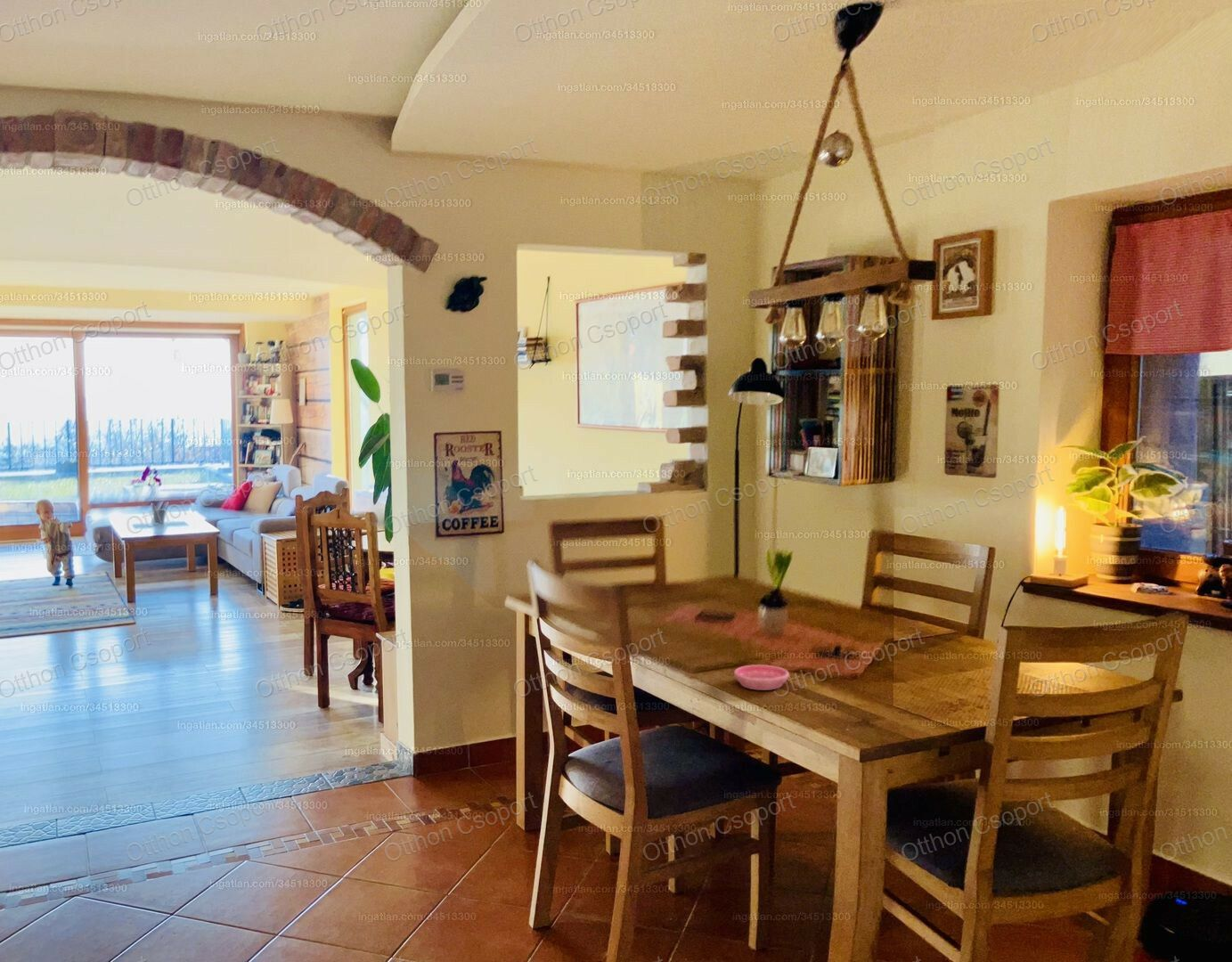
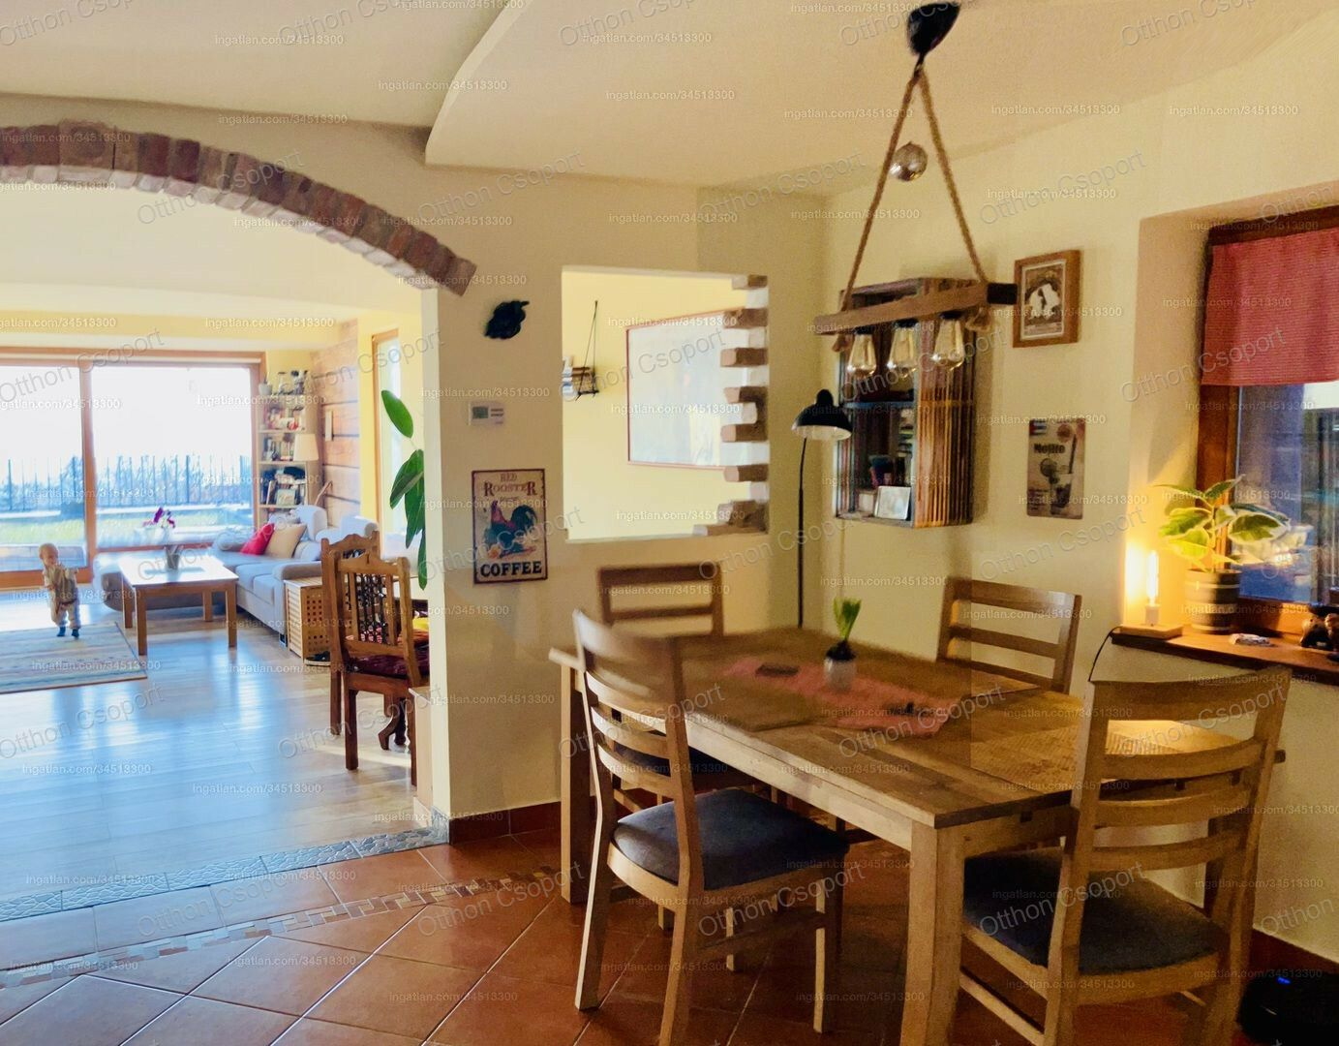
- saucer (761, 678)
